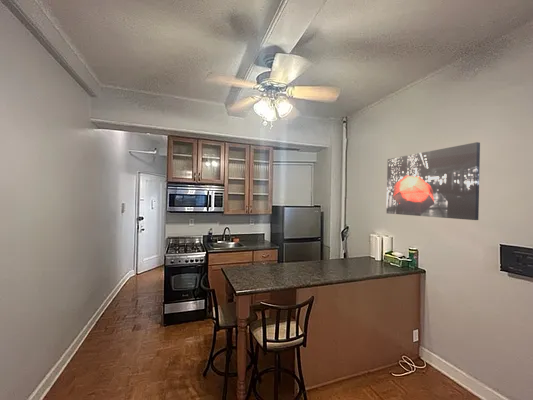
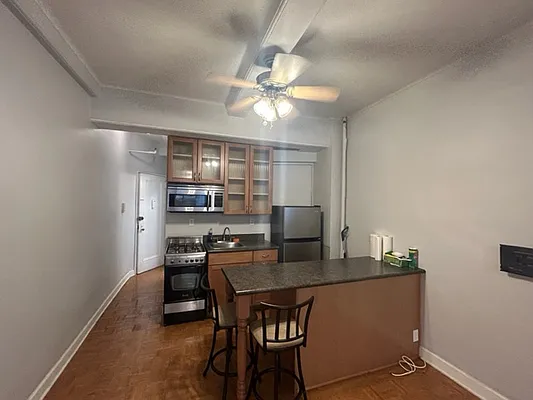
- wall art (424, 184)
